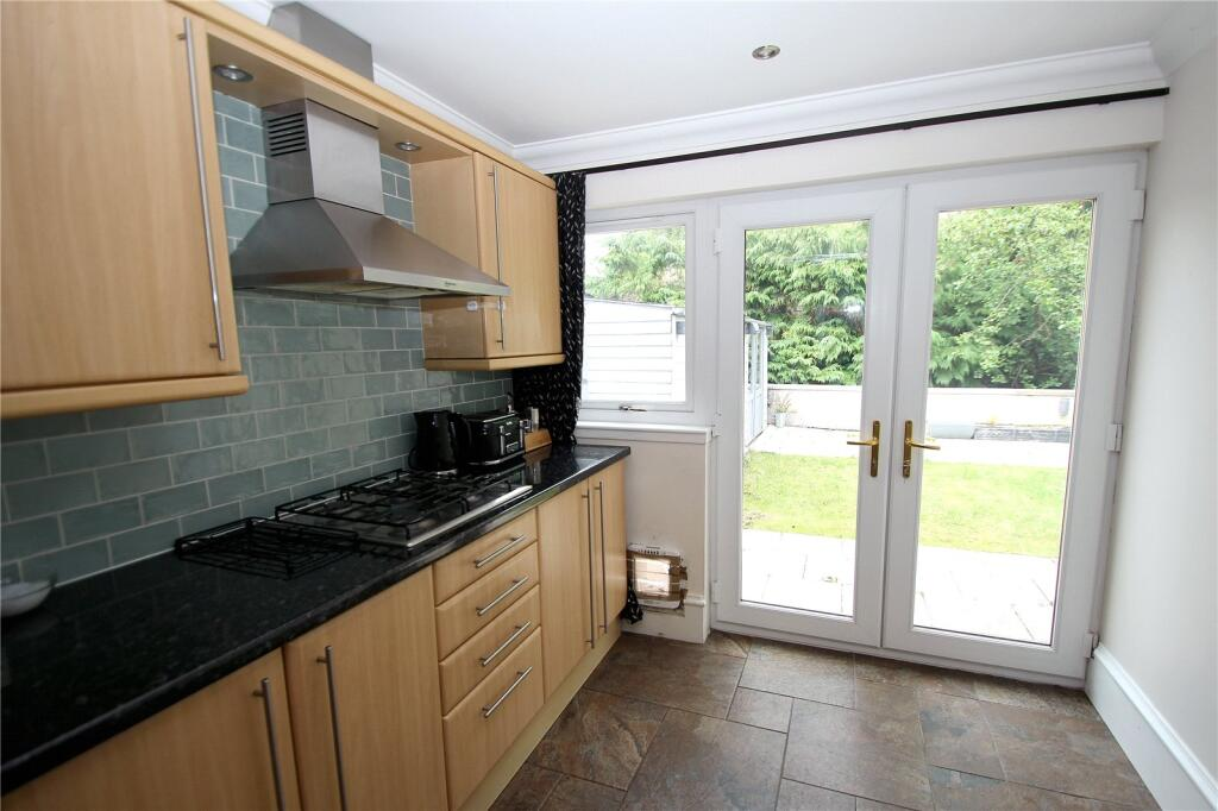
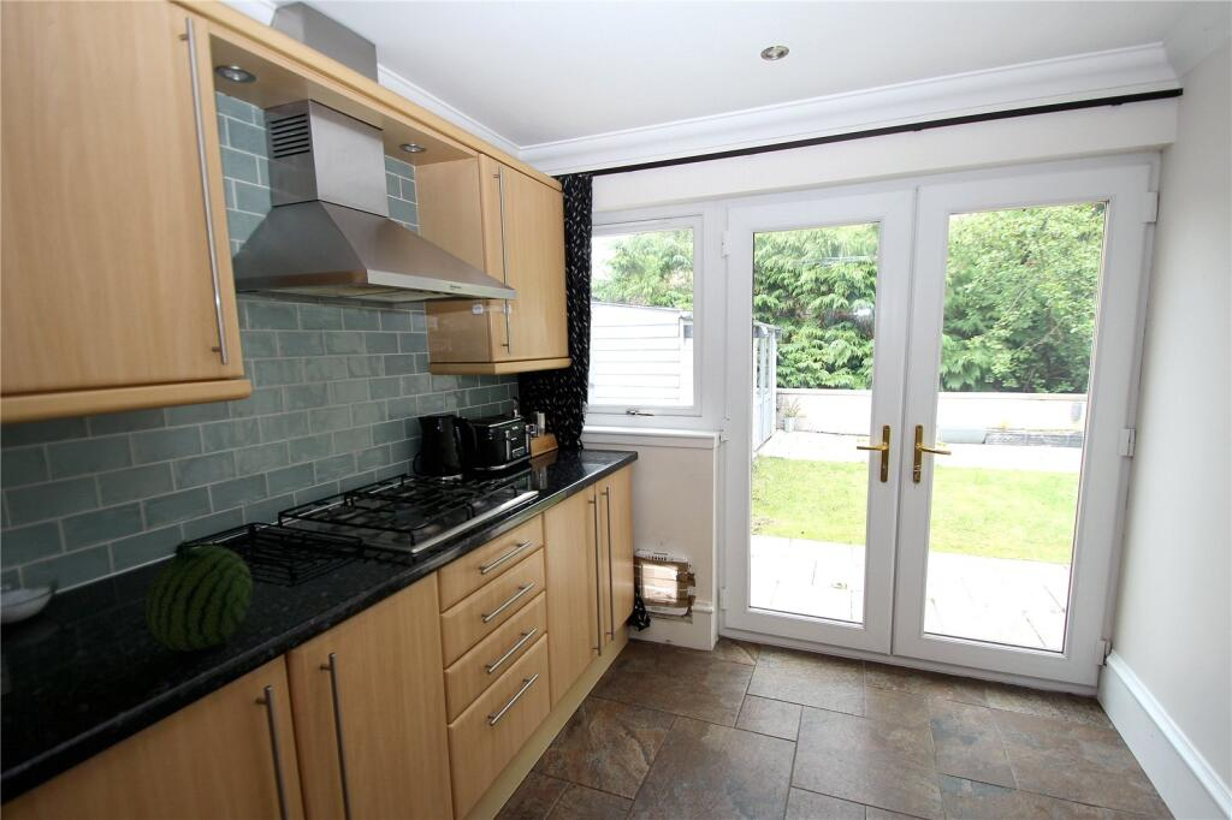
+ fruit (201, 589)
